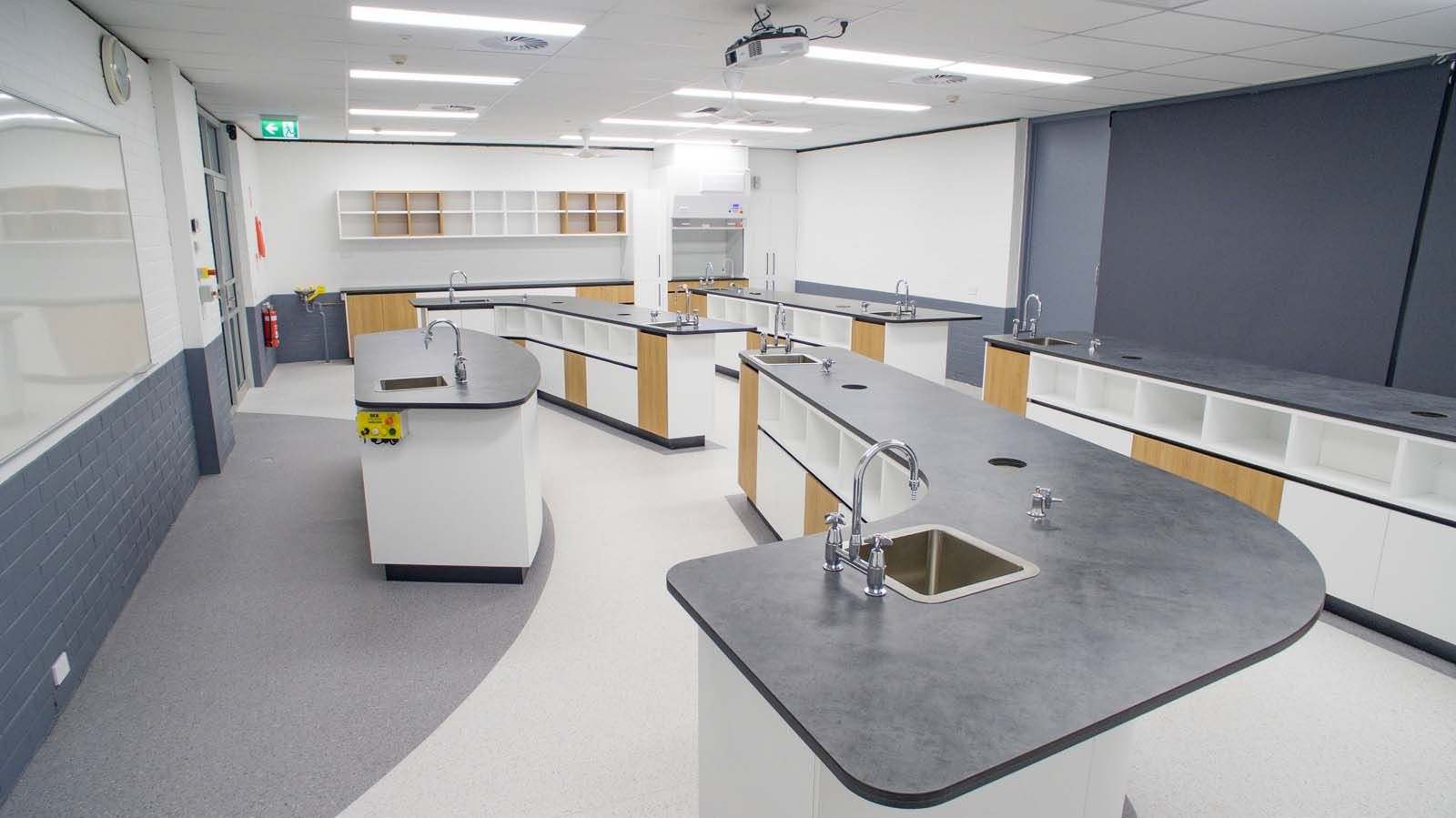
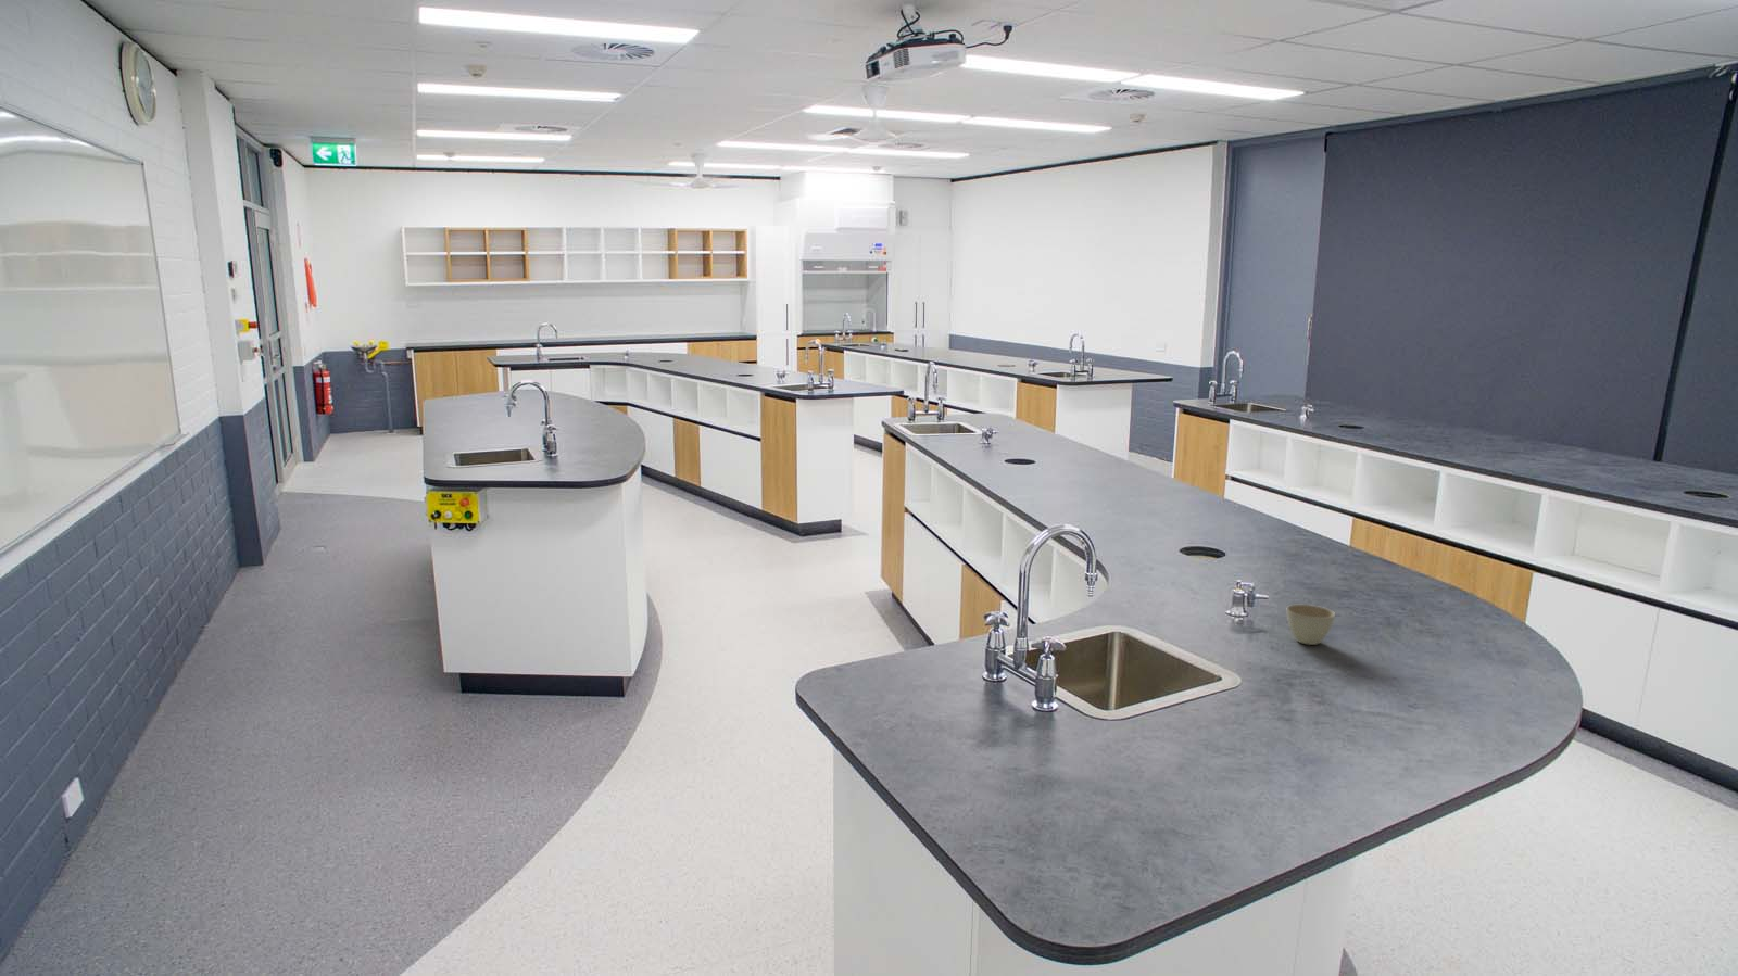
+ flower pot (1309, 625)
